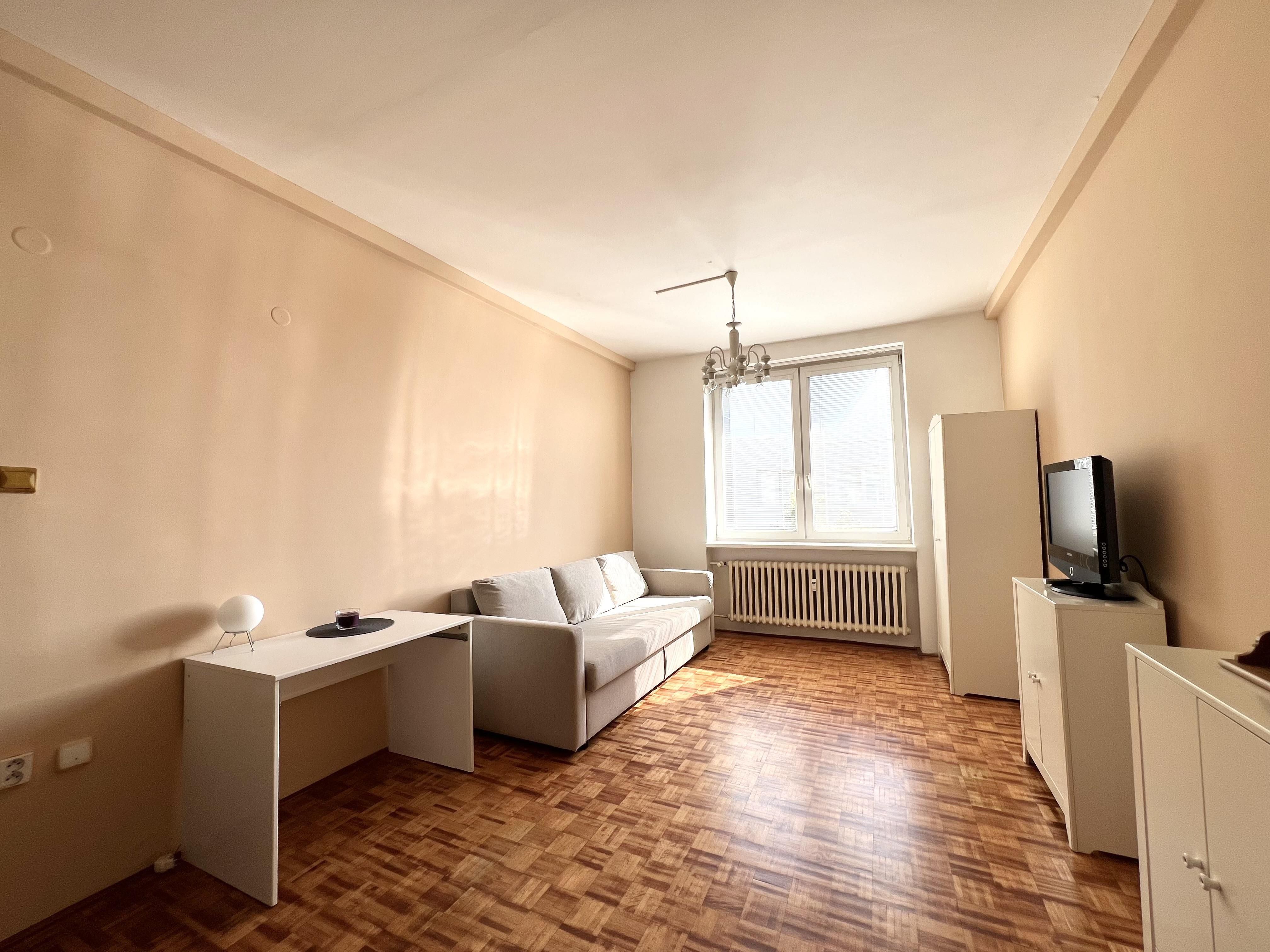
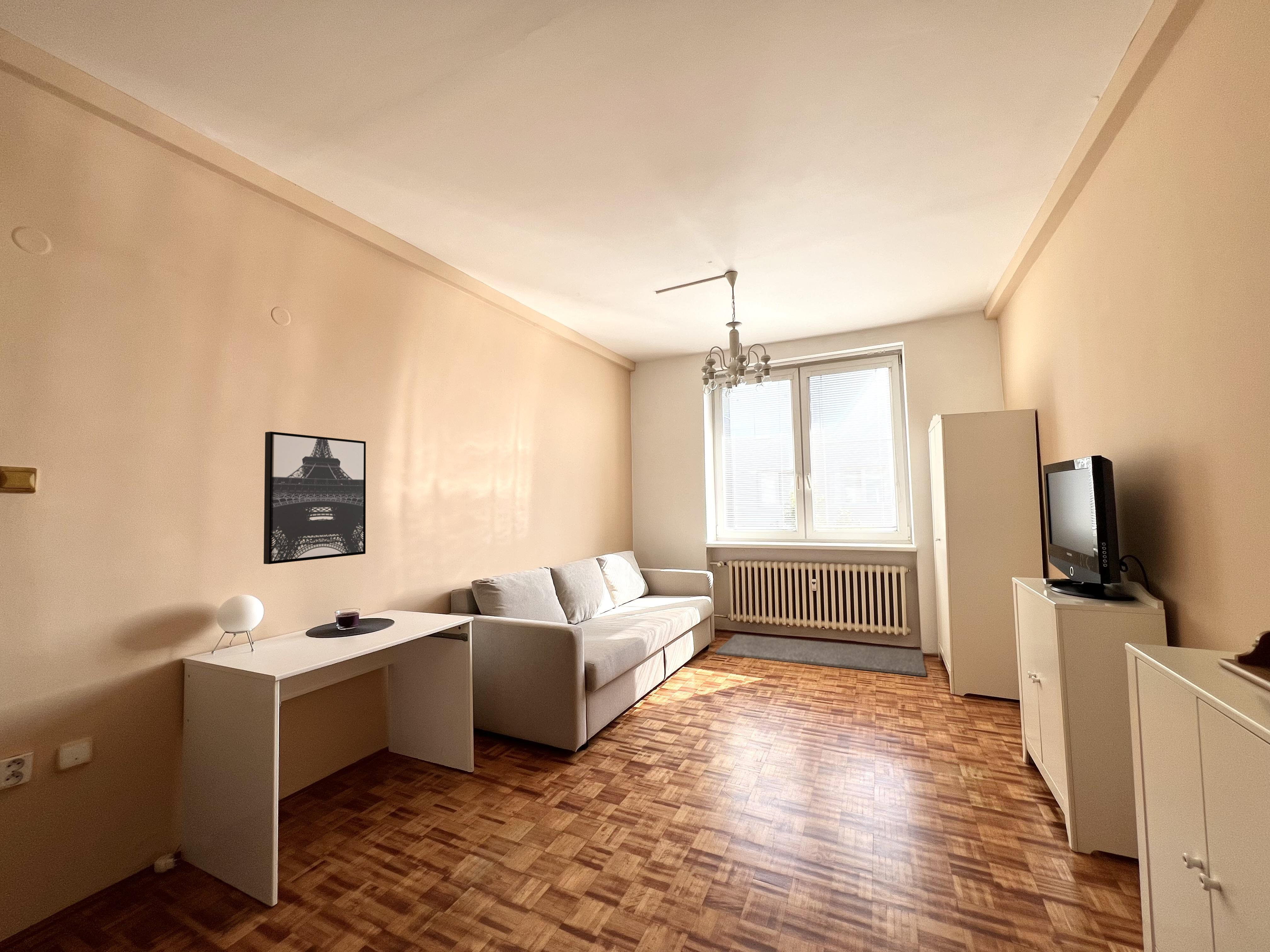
+ rug (817, 652)
+ wall art (319, 497)
